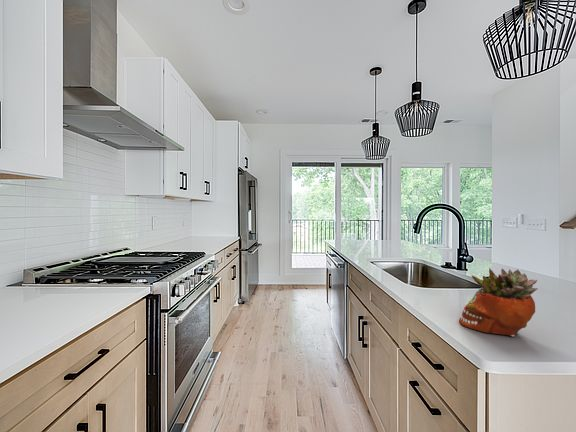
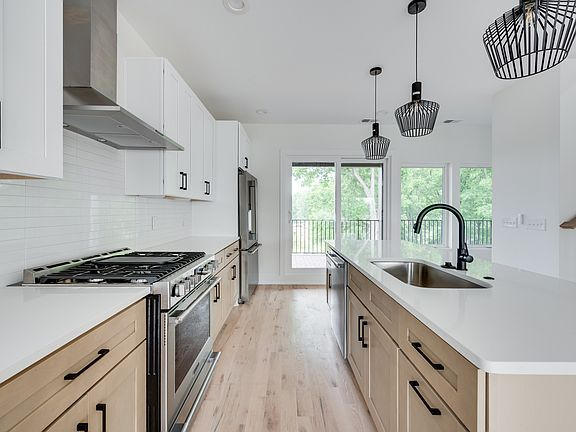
- succulent planter (495, 298)
